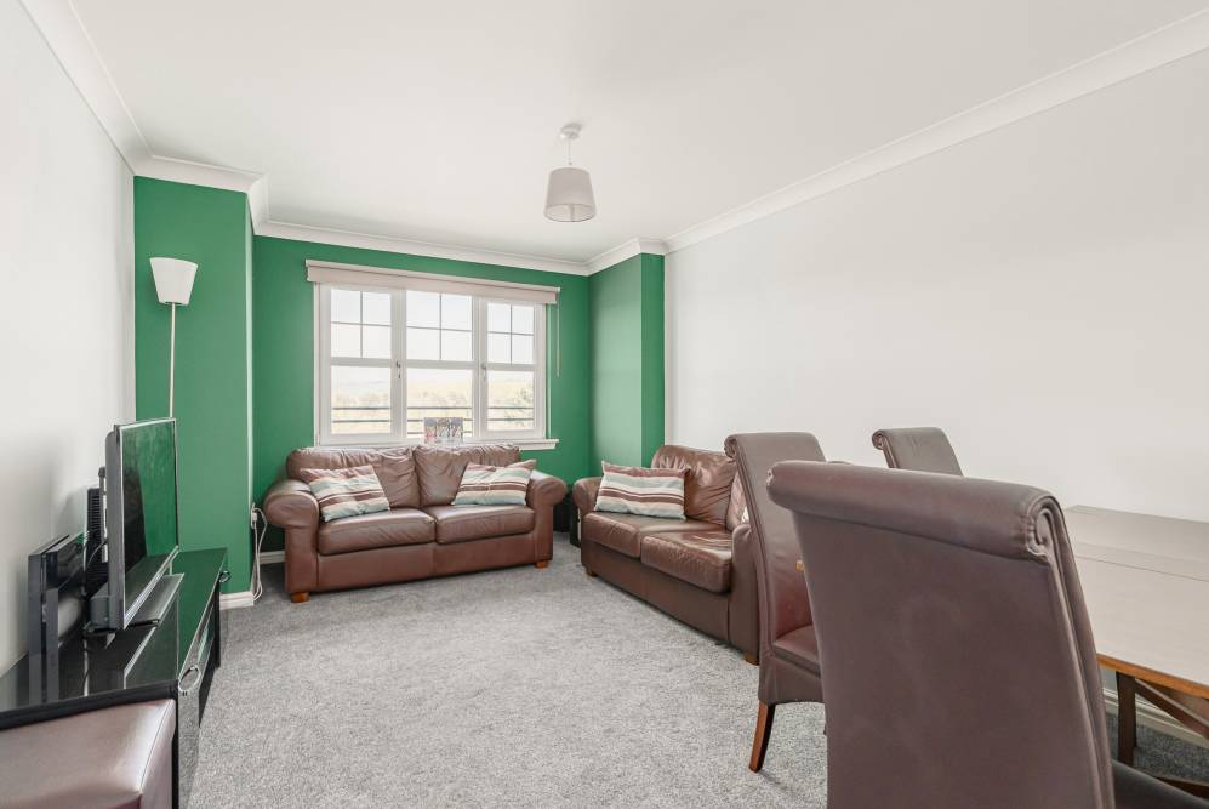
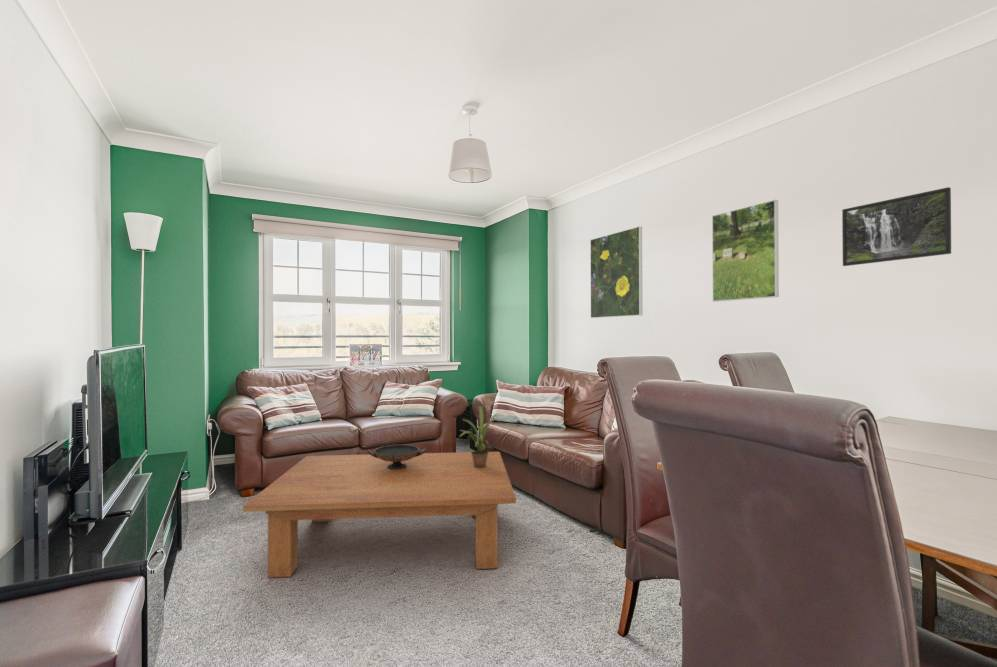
+ coffee table (395, 506)
+ decorative bowl (397, 457)
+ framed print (743, 253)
+ potted plant (482, 437)
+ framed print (614, 275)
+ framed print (892, 229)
